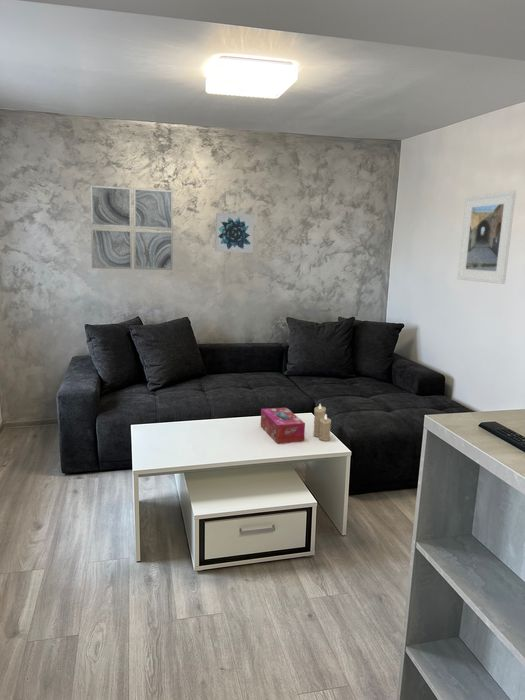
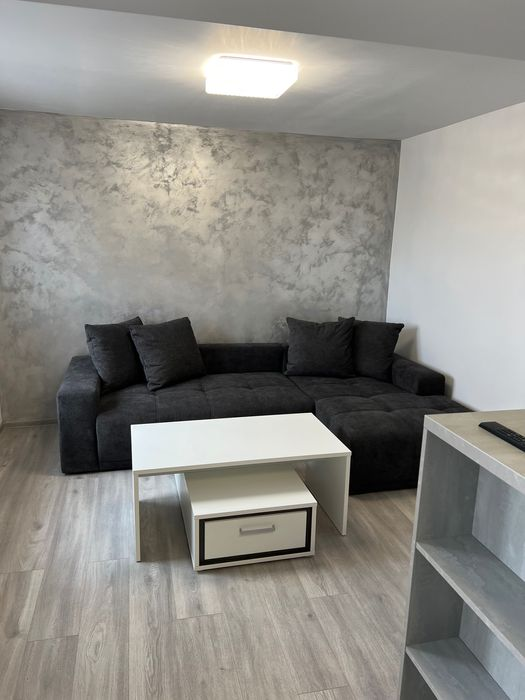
- tissue box (281, 424)
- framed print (484, 238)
- wall art (234, 233)
- wall art (131, 230)
- candle (322, 421)
